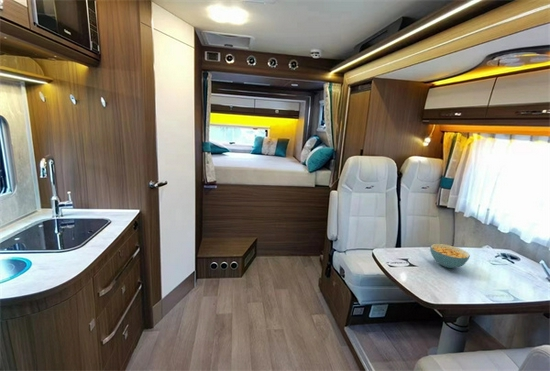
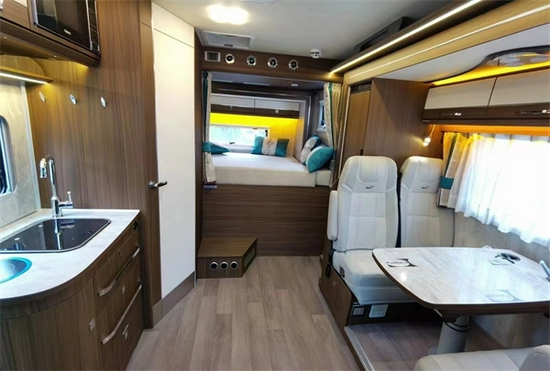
- cereal bowl (448, 258)
